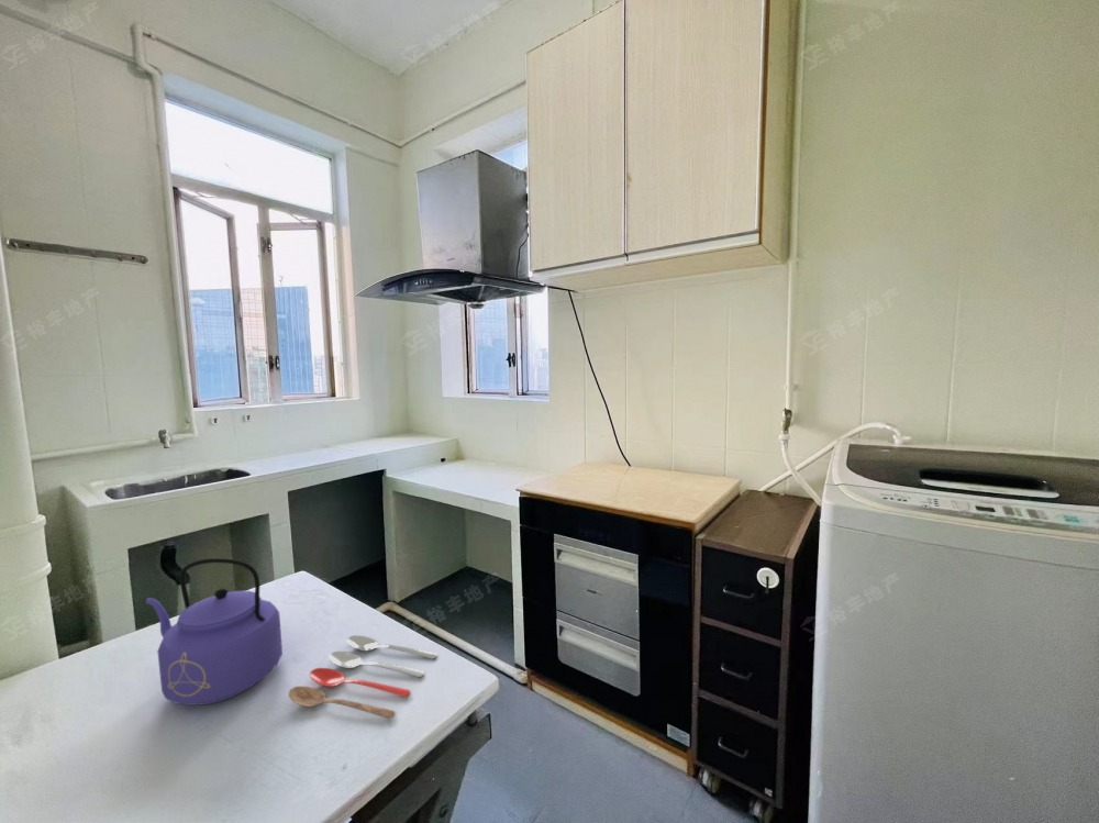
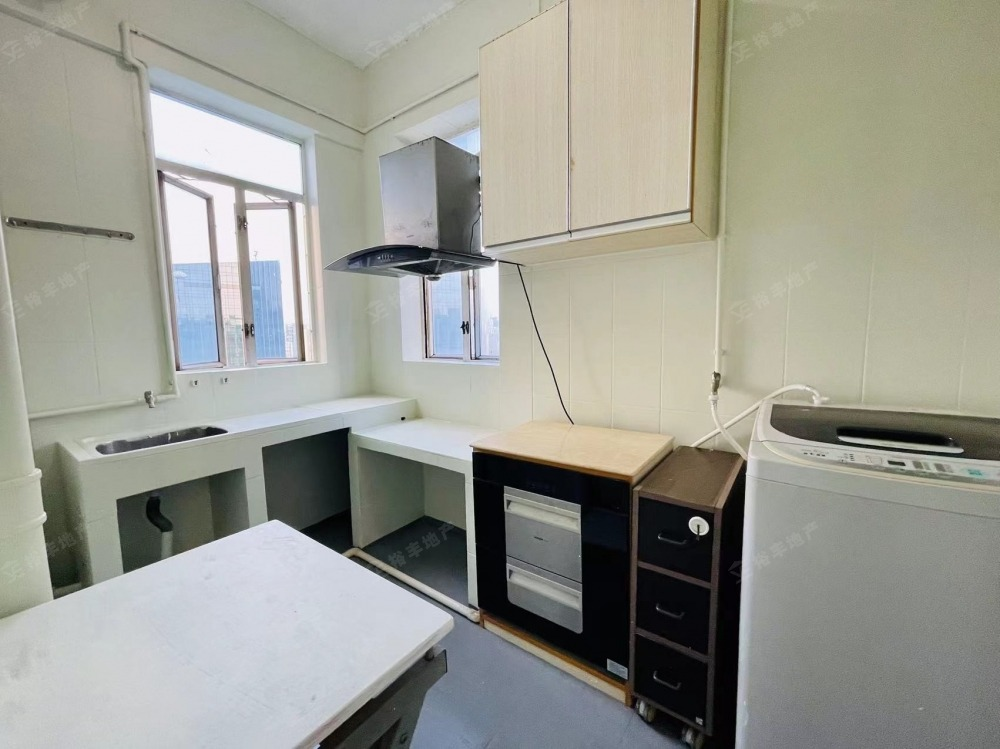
- kettle (208, 618)
- cooking utensil (371, 665)
